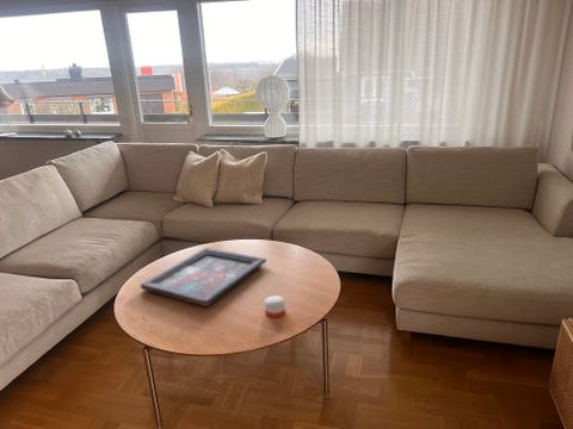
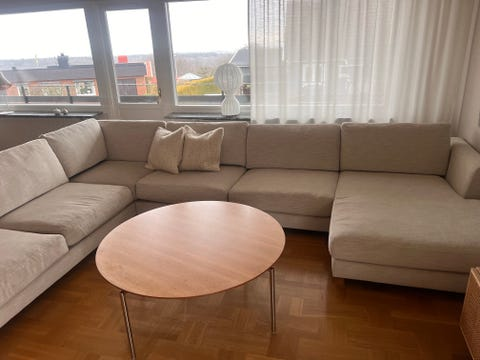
- decorative tray (207, 273)
- candle (273, 299)
